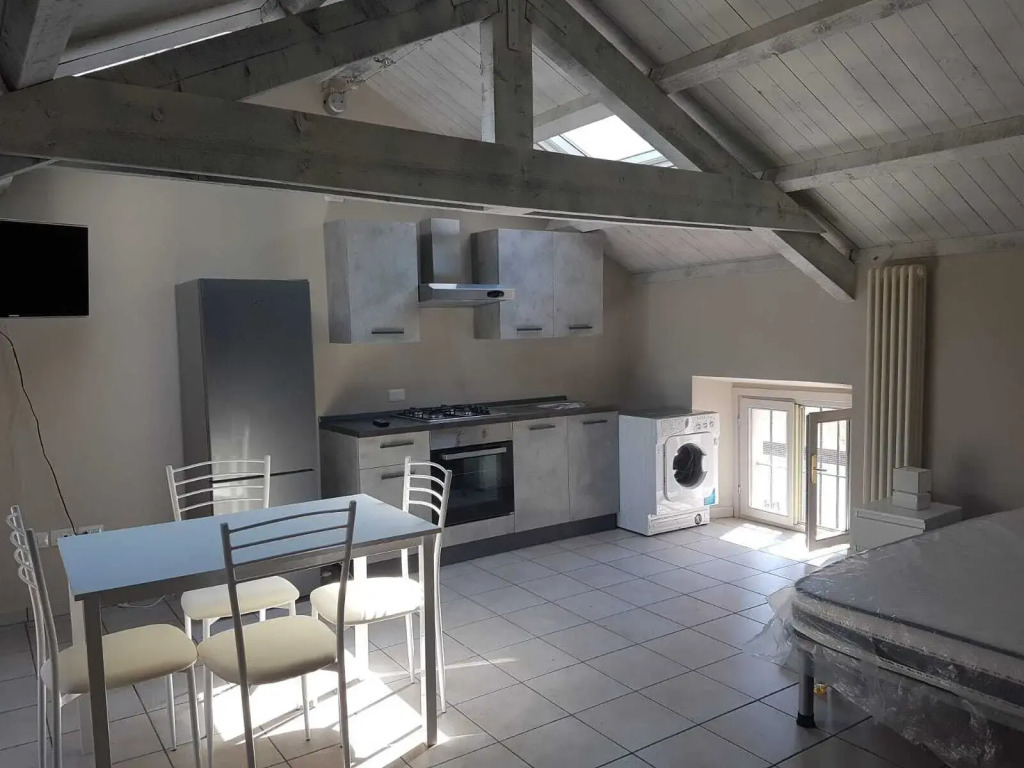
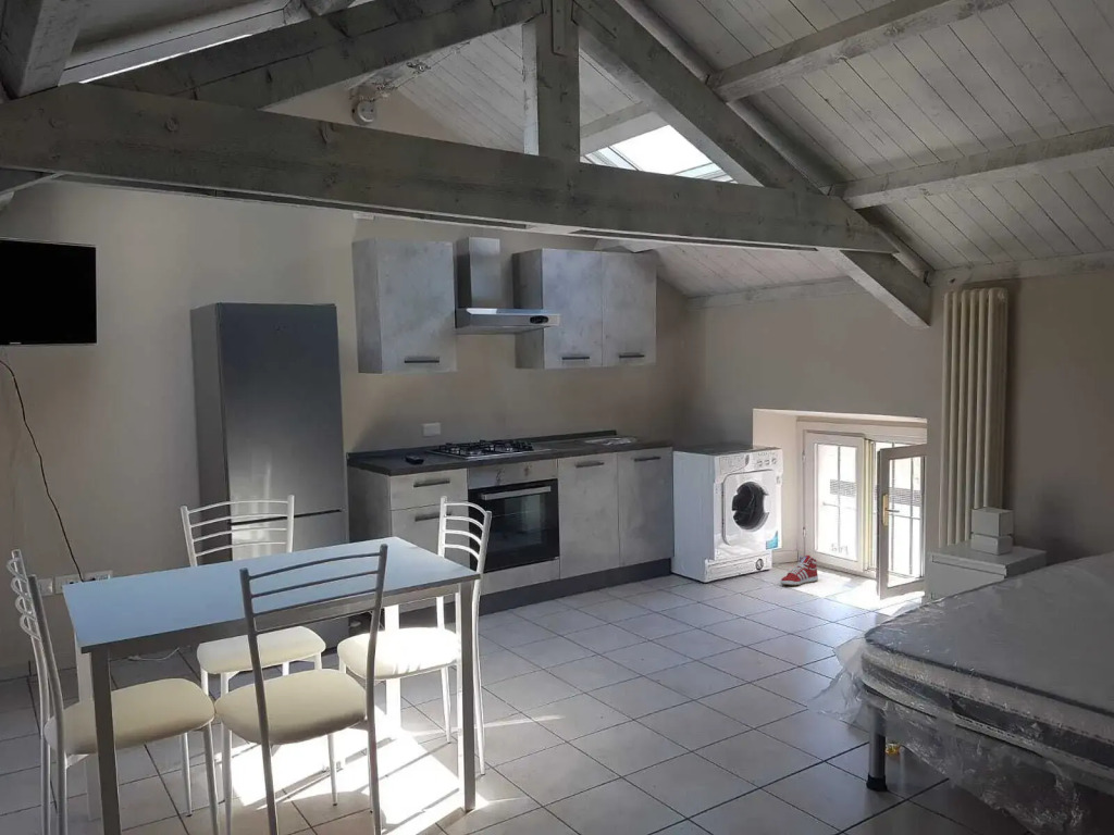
+ sneaker (799, 570)
